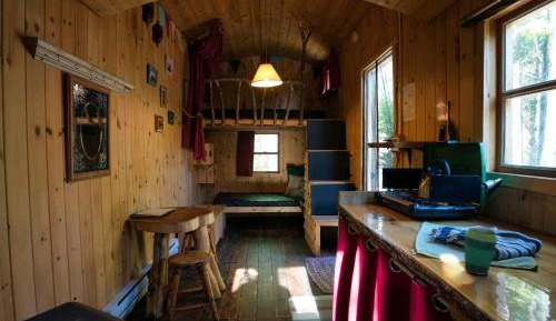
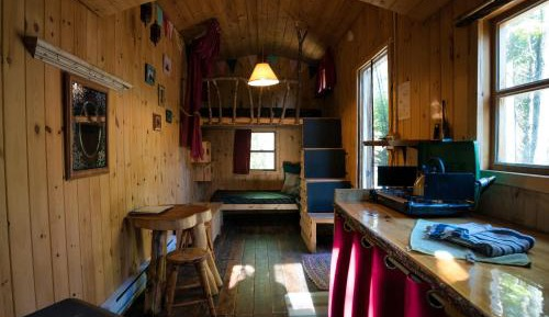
- cup (480, 251)
